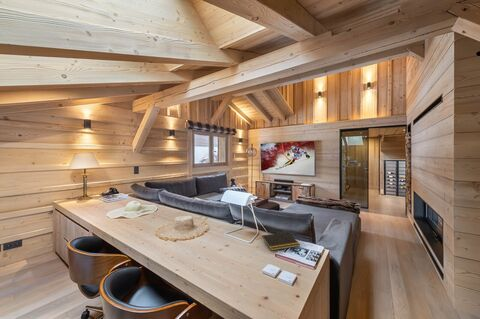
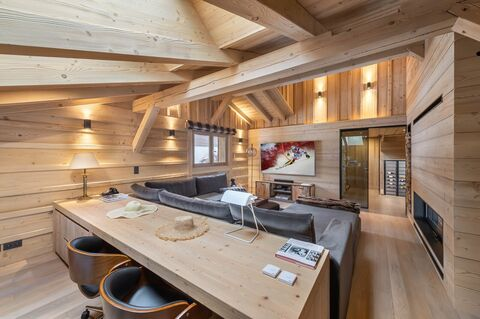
- notepad (280, 240)
